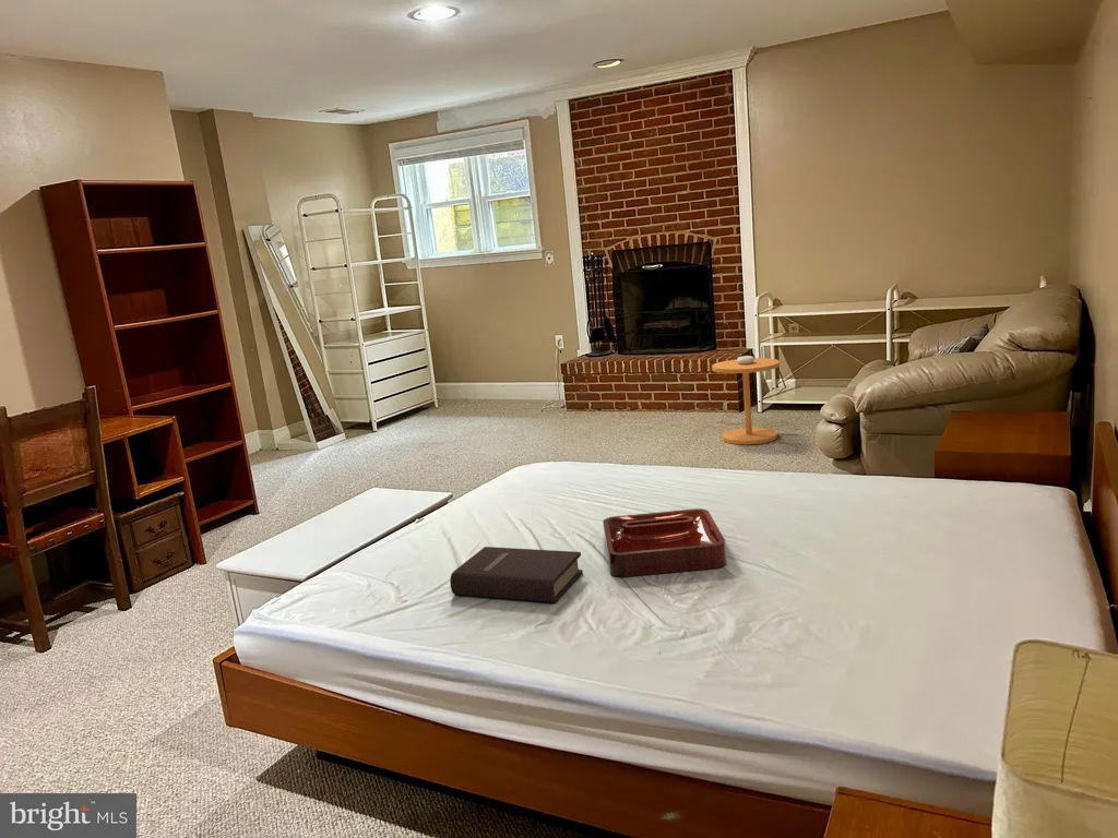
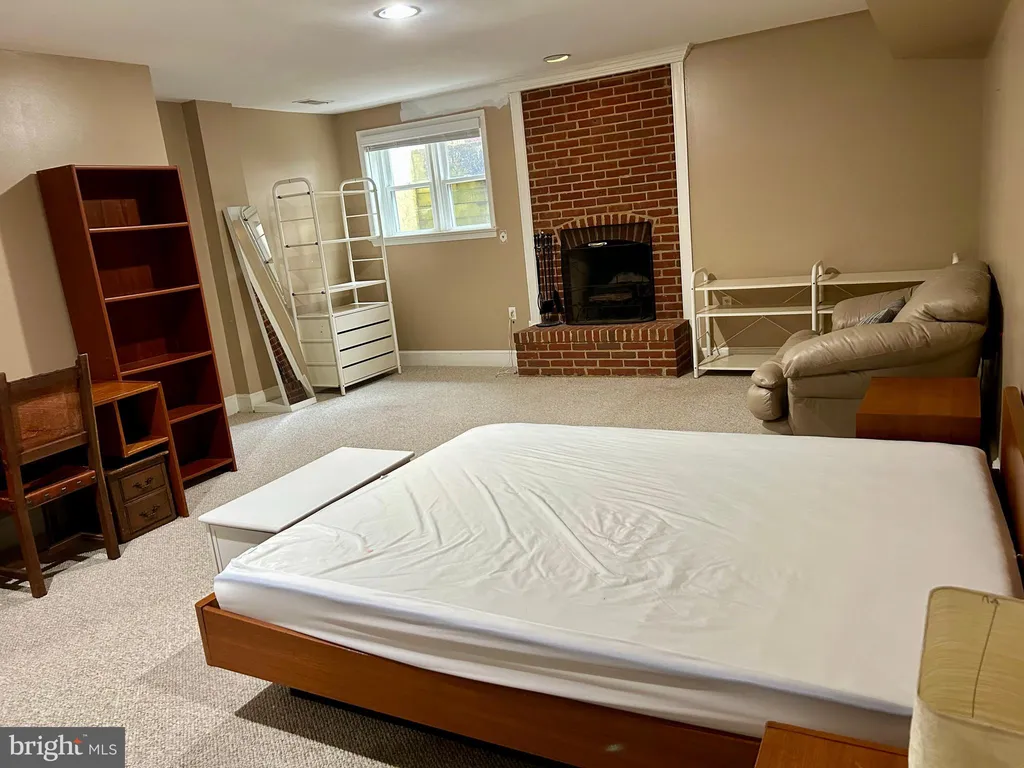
- book (516, 574)
- decorative tray (661, 540)
- side table (747, 397)
